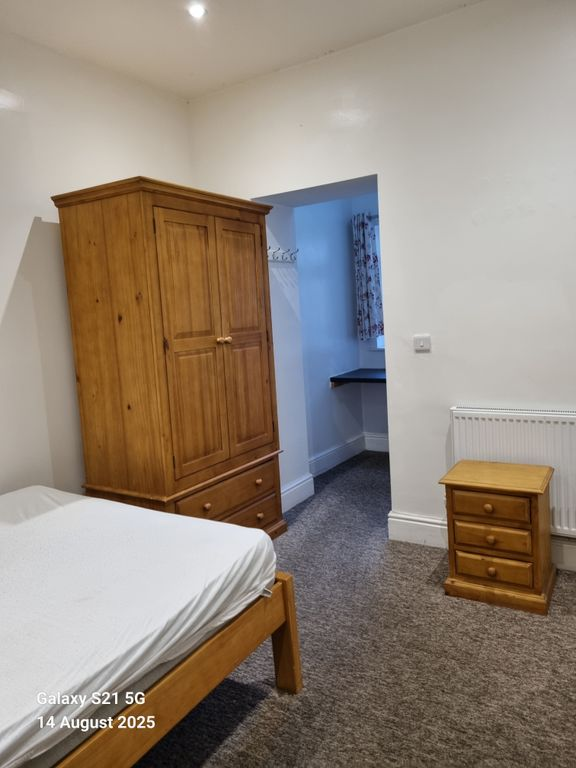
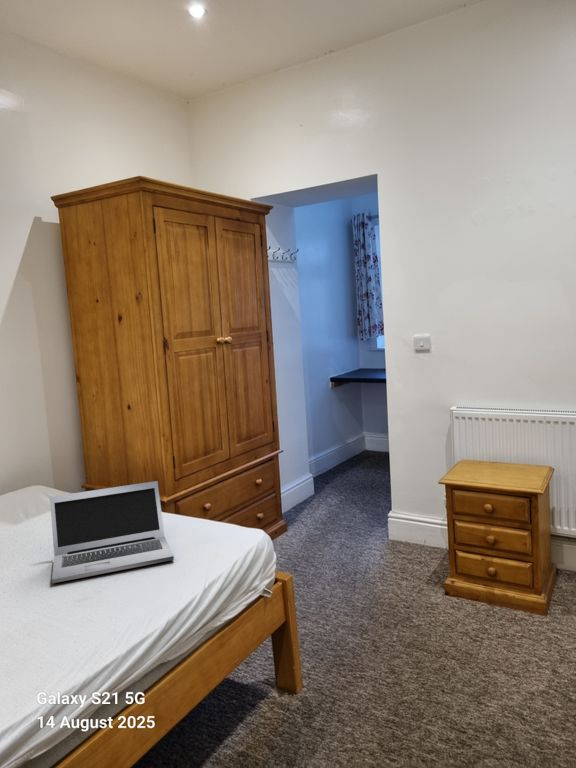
+ laptop (109, 527)
